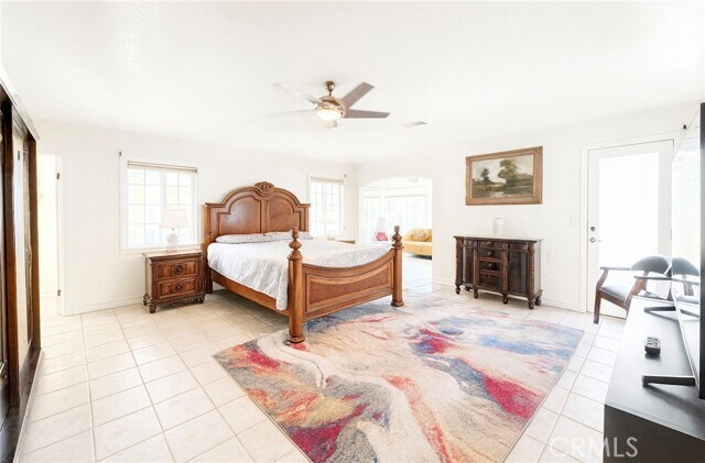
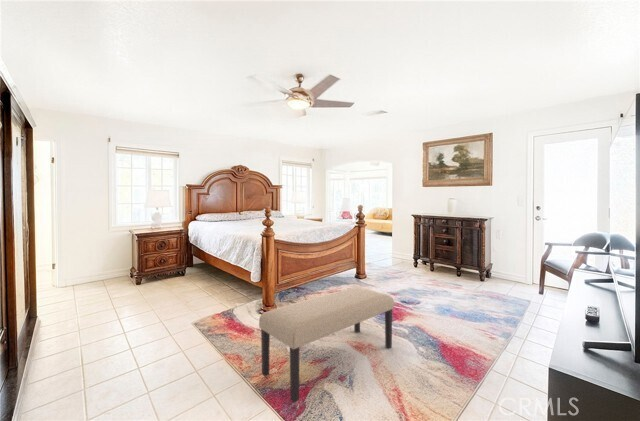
+ bench (332, 330)
